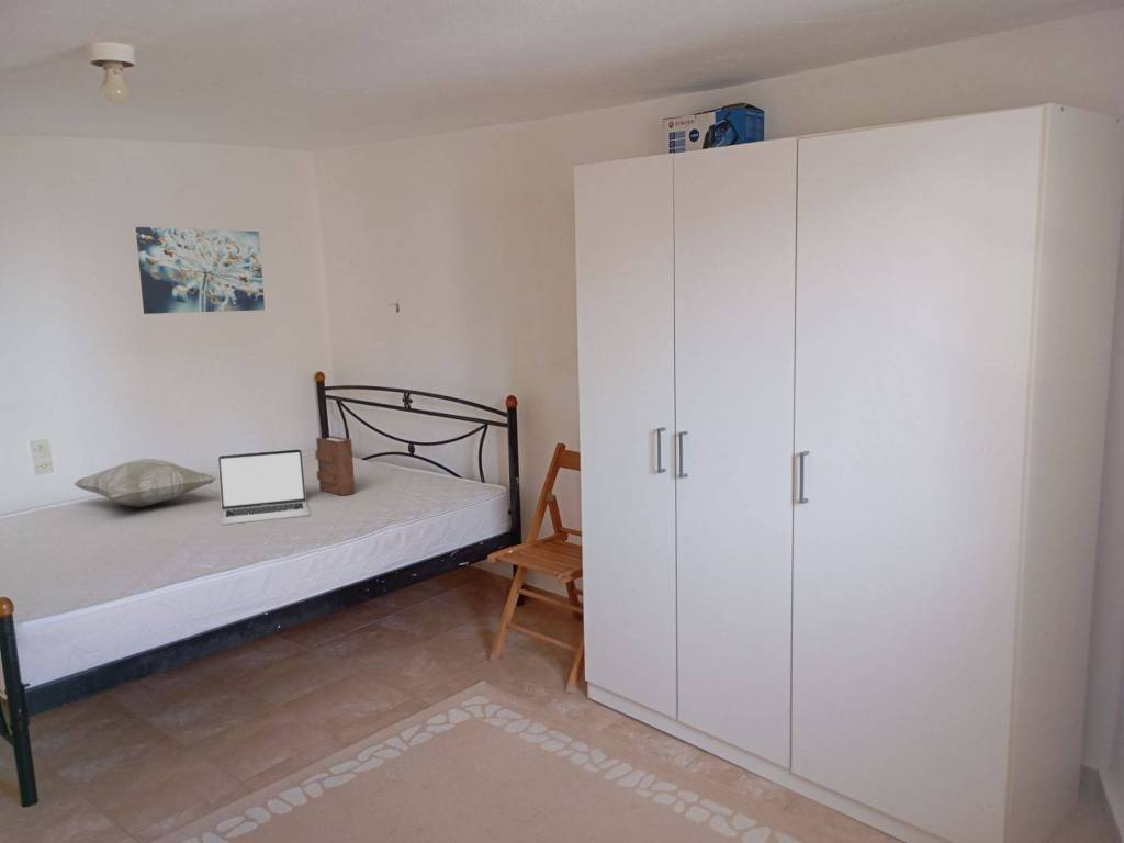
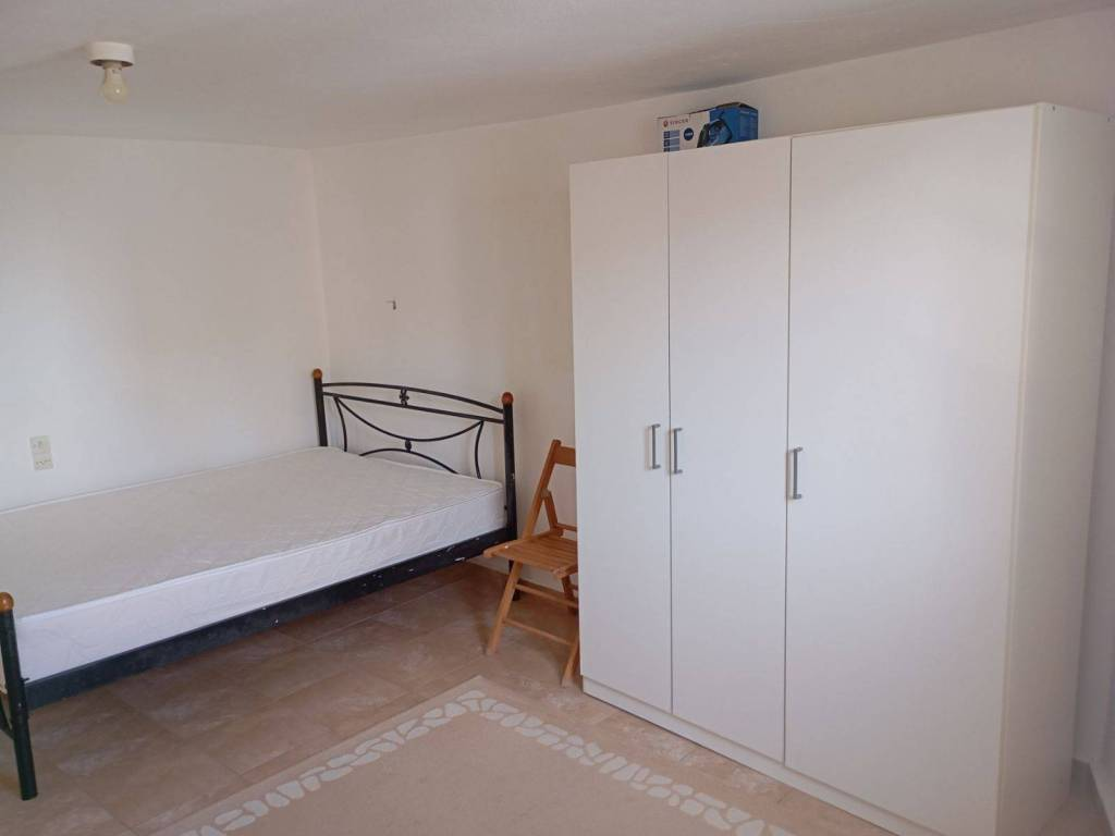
- laptop (262, 485)
- wall art (203, 270)
- book (336, 464)
- decorative pillow (145, 481)
